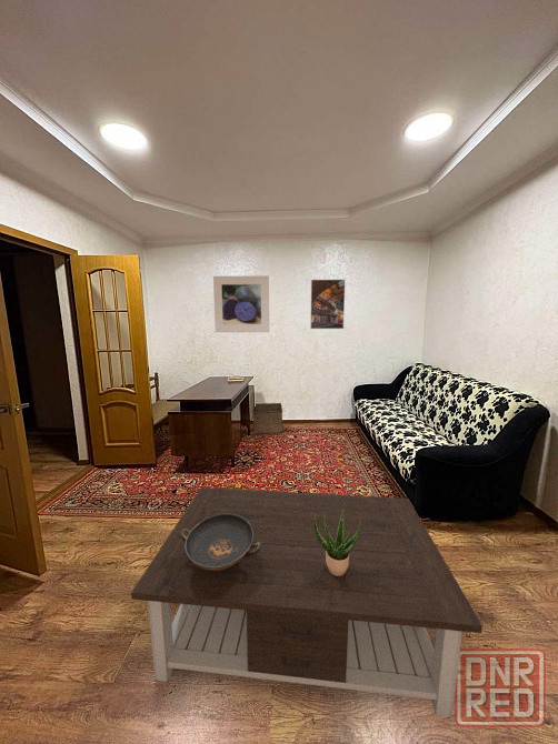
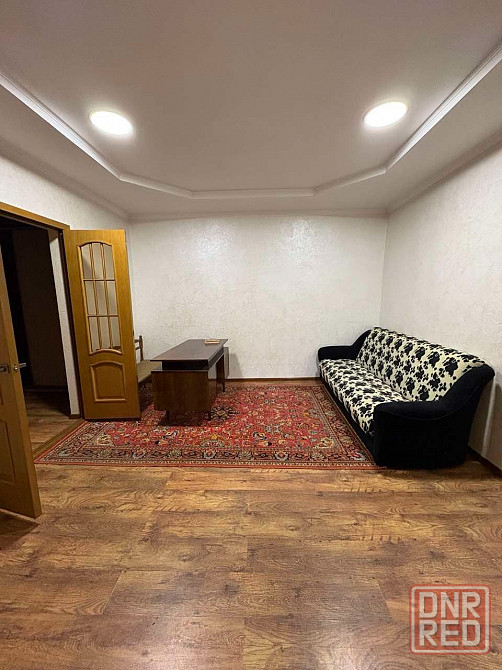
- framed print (327, 304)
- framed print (241, 304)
- potted plant (336, 540)
- decorative bowl (220, 546)
- coffee table (298, 576)
- storage bin (268, 418)
